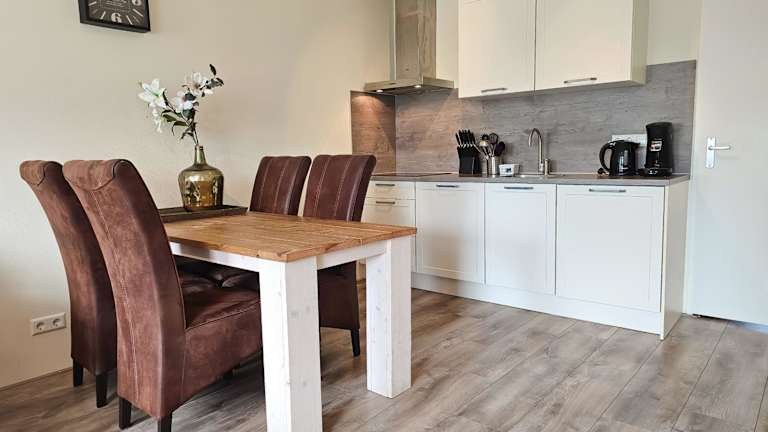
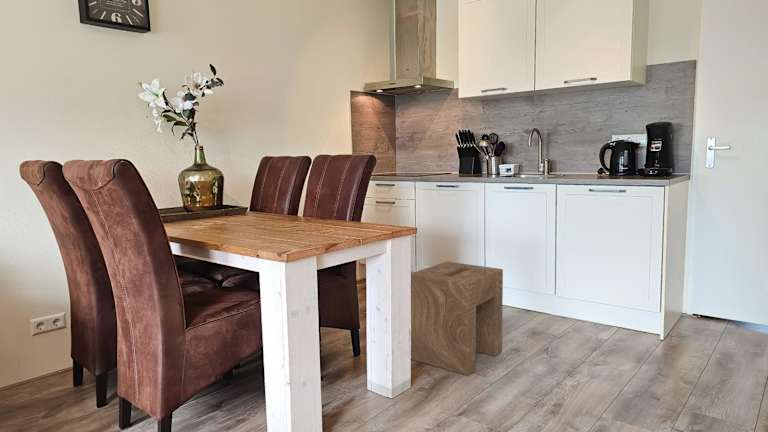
+ stool (456, 313)
